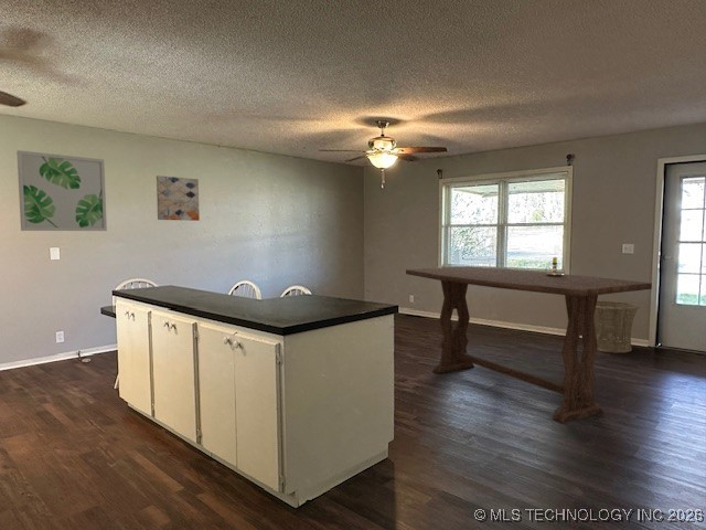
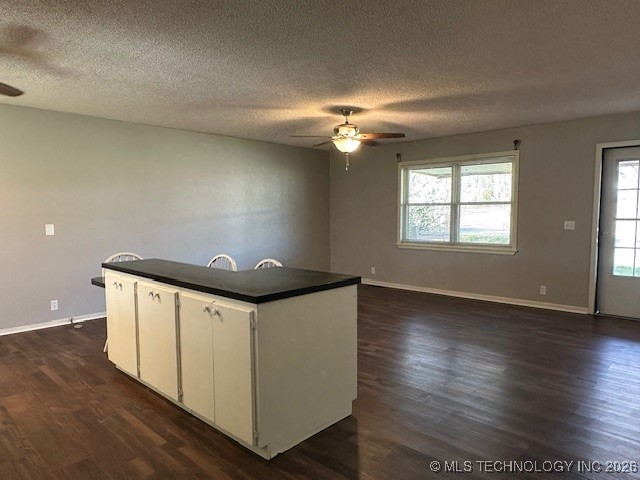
- basket (608, 325)
- candlestick (553, 265)
- dining table (498, 363)
- wall art (64, 193)
- wall art (178, 199)
